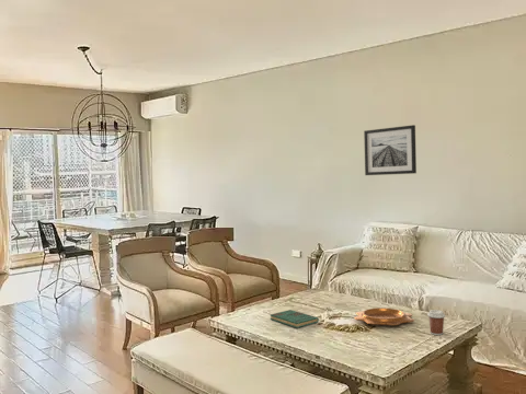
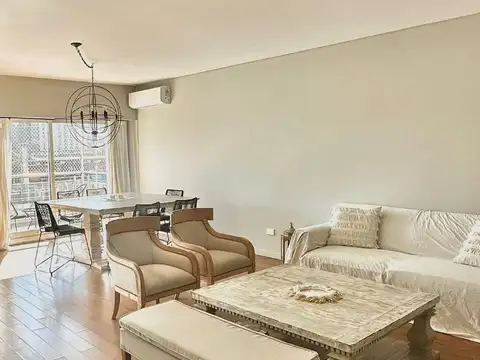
- book (294, 317)
- decorative bowl (384, 316)
- coffee cup (436, 322)
- wall art (389, 151)
